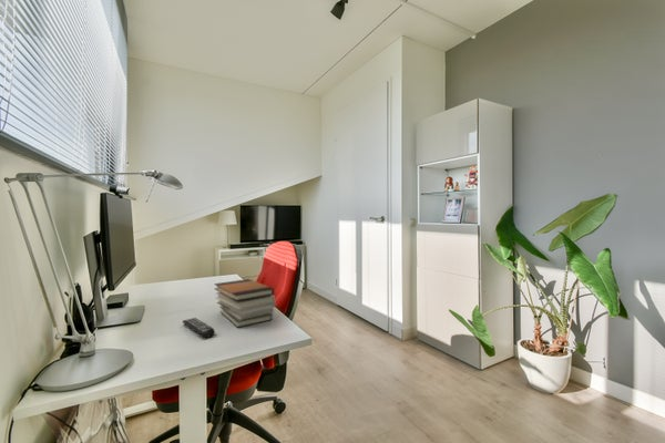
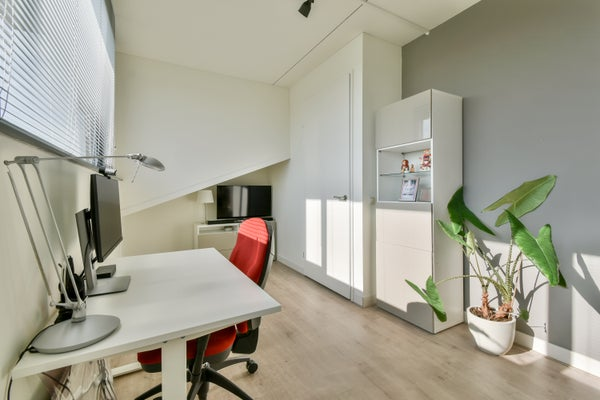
- book stack (244, 300)
- remote control (197, 327)
